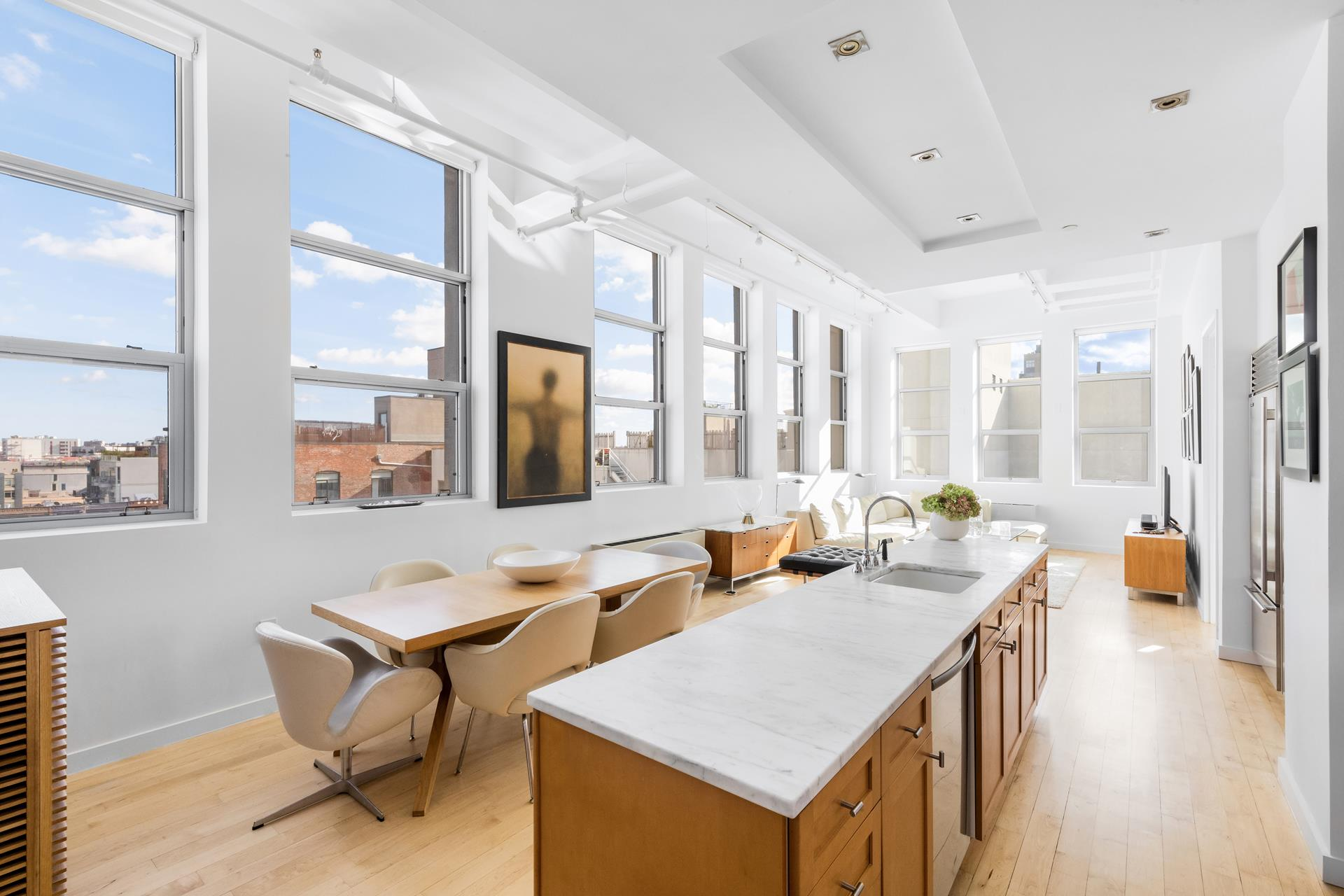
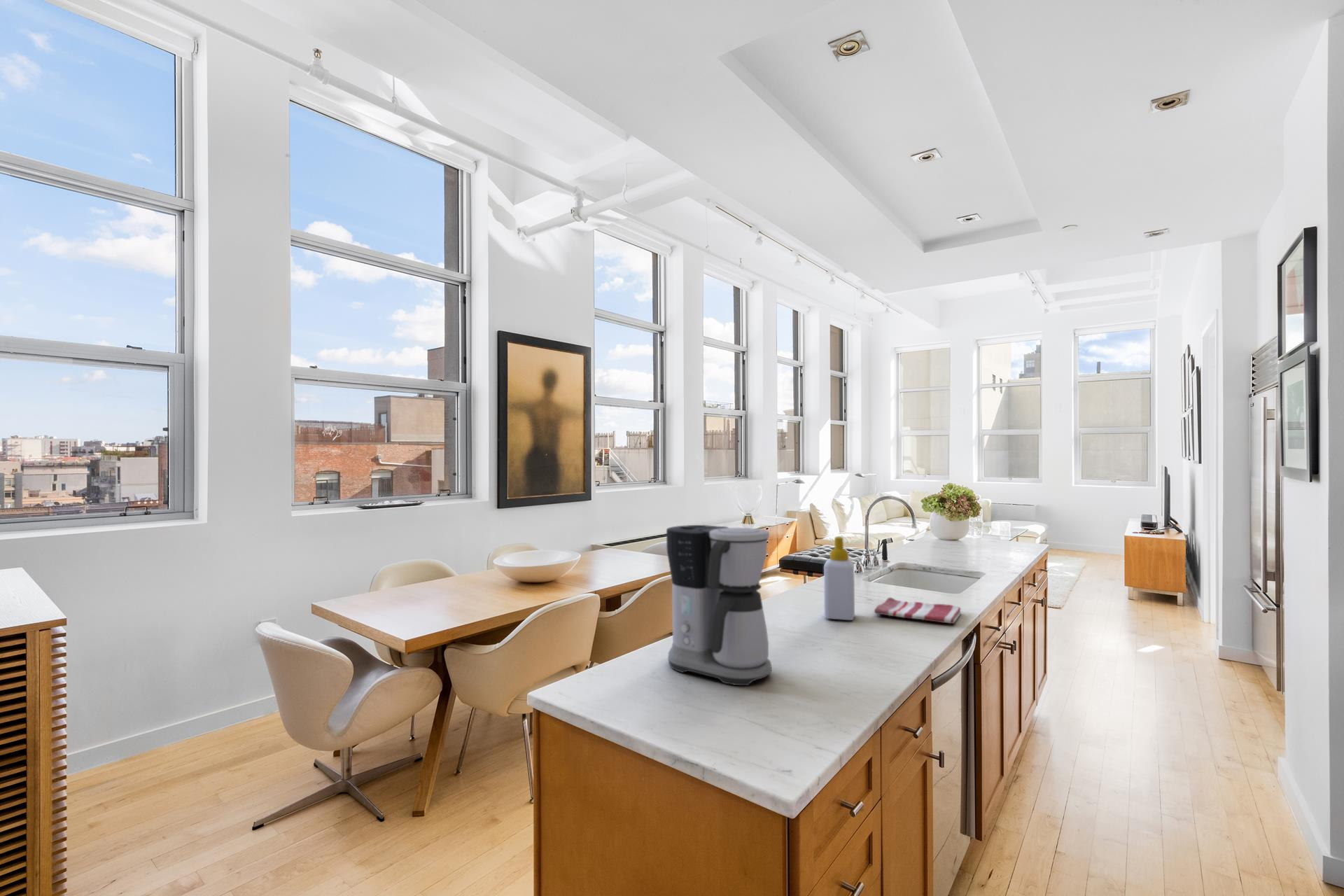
+ soap bottle (839, 577)
+ dish towel (918, 610)
+ coffee maker (713, 599)
